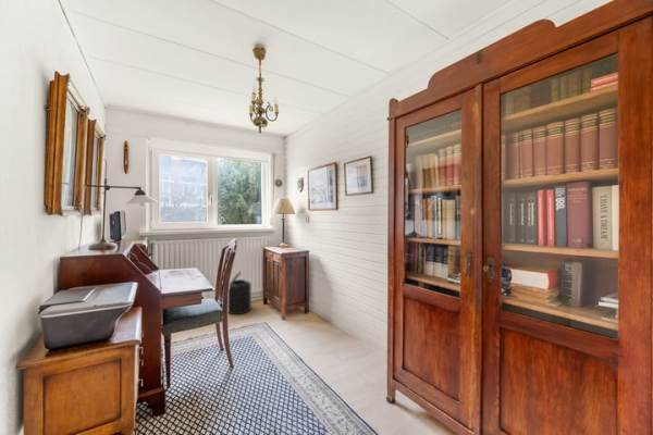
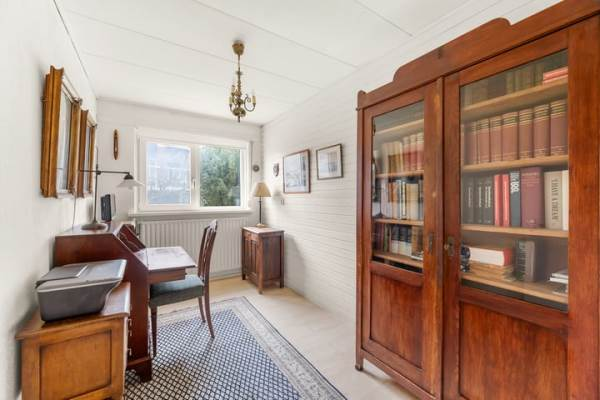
- trash can (238, 290)
